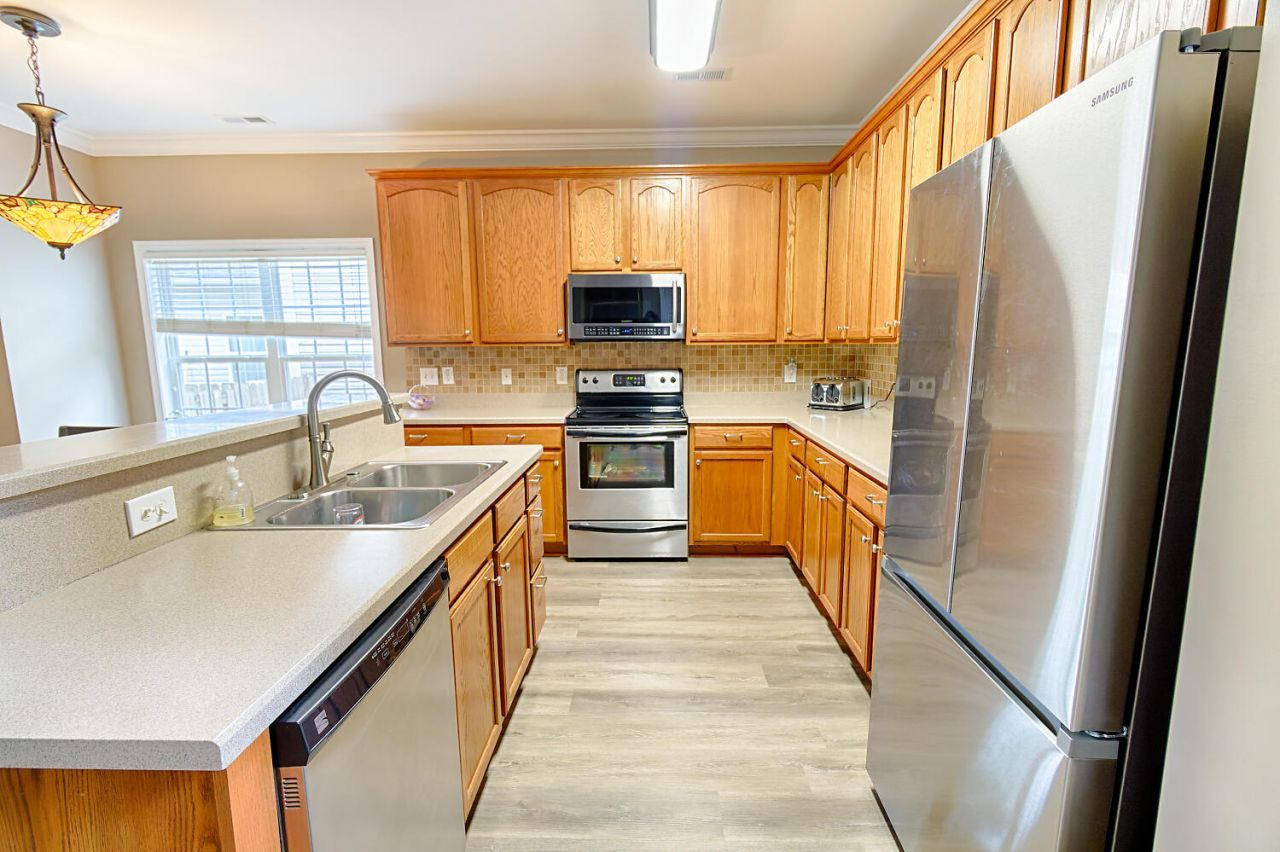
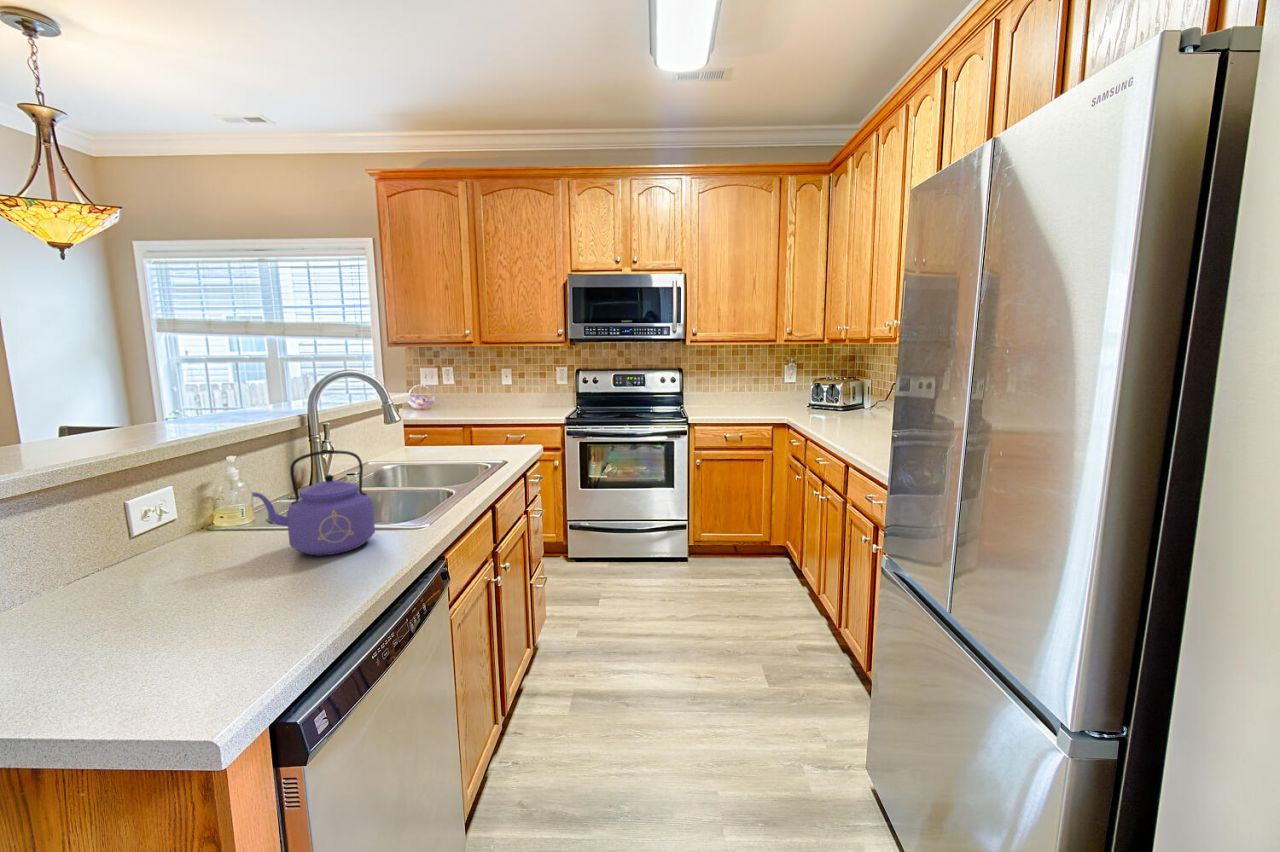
+ kettle (315, 500)
